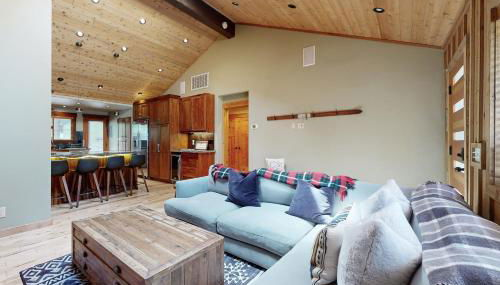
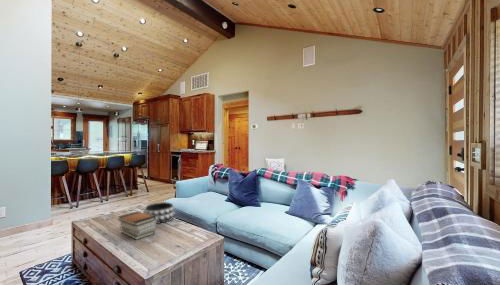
+ book stack (137, 224)
+ decorative bowl (159, 212)
